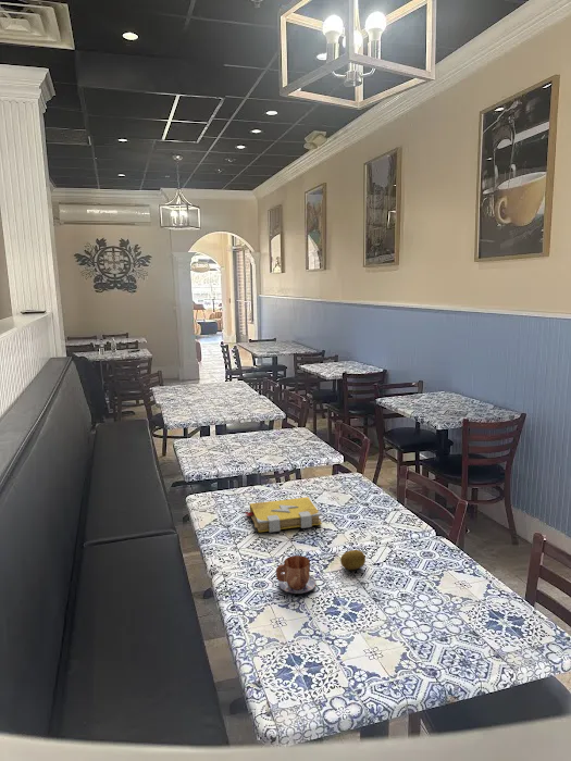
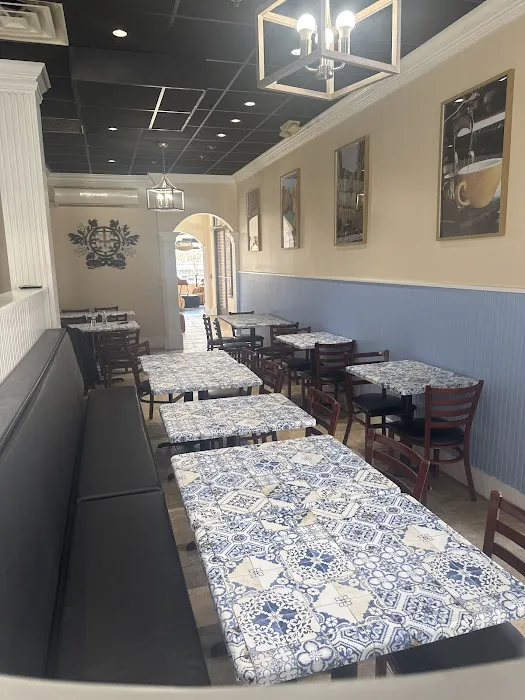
- spell book (282, 513)
- mug (296, 573)
- fruit (352, 559)
